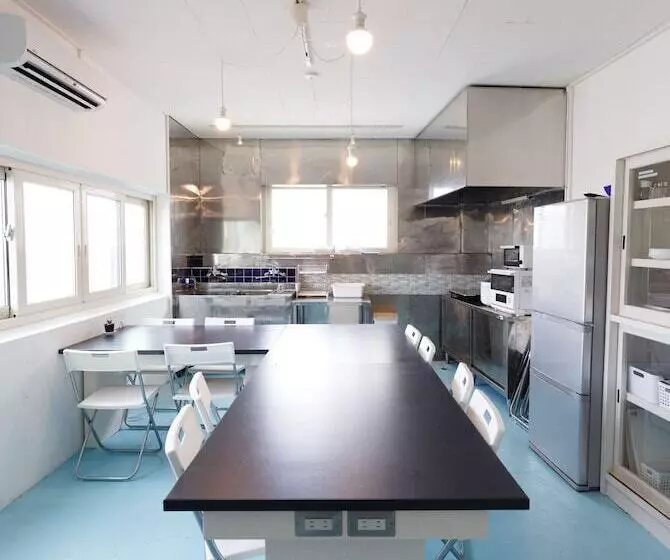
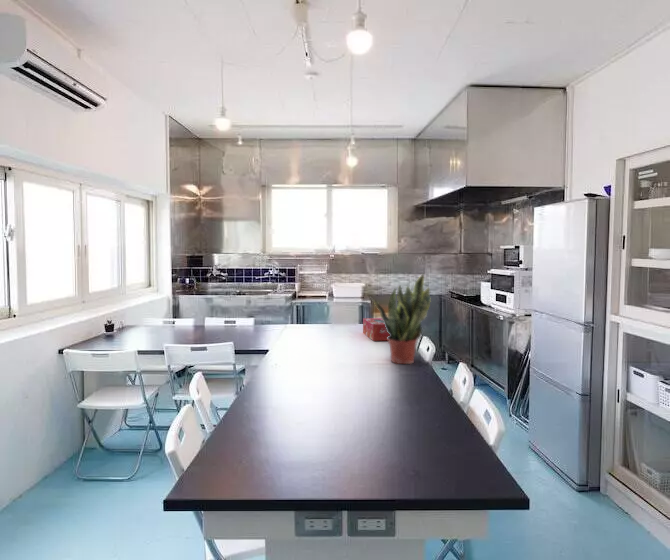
+ tissue box (379, 328)
+ potted plant (403, 316)
